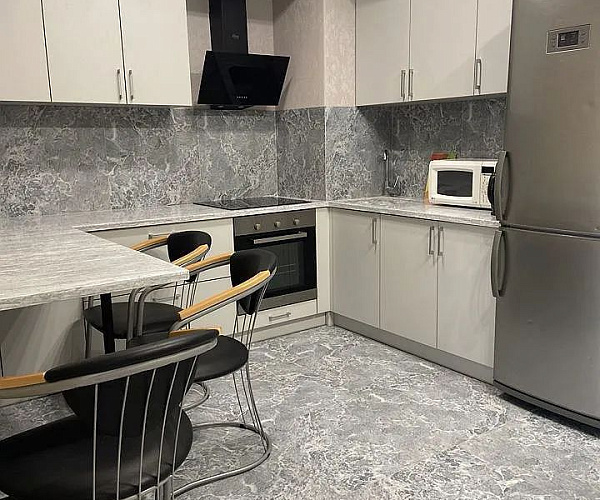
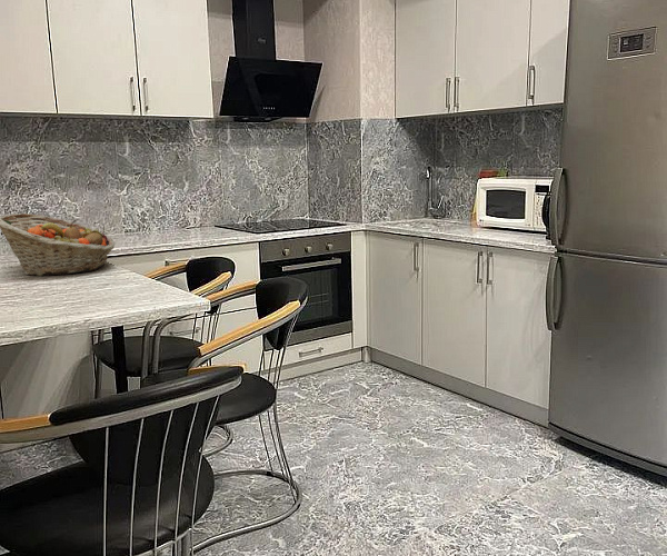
+ fruit basket (58, 240)
